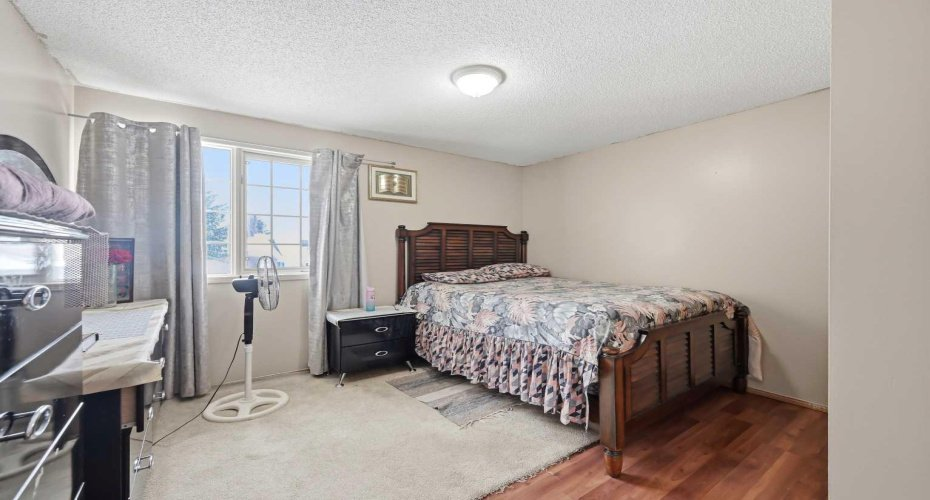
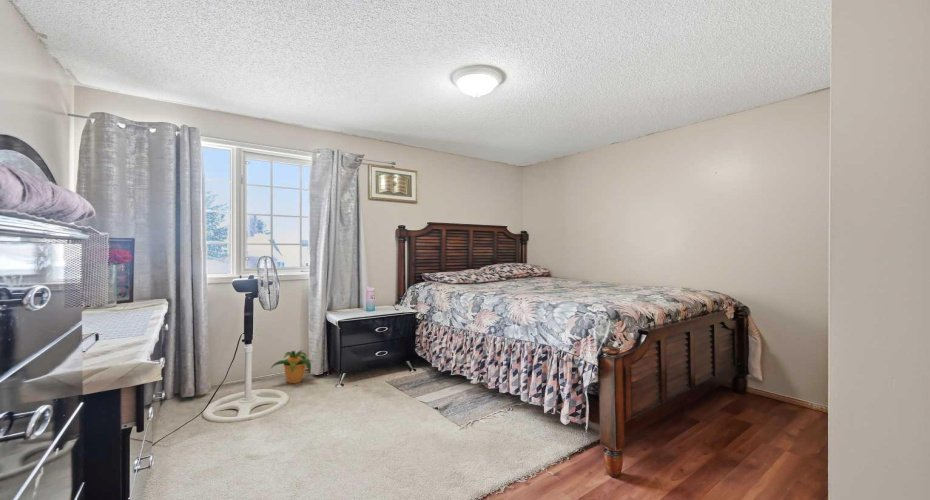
+ potted plant (292, 365)
